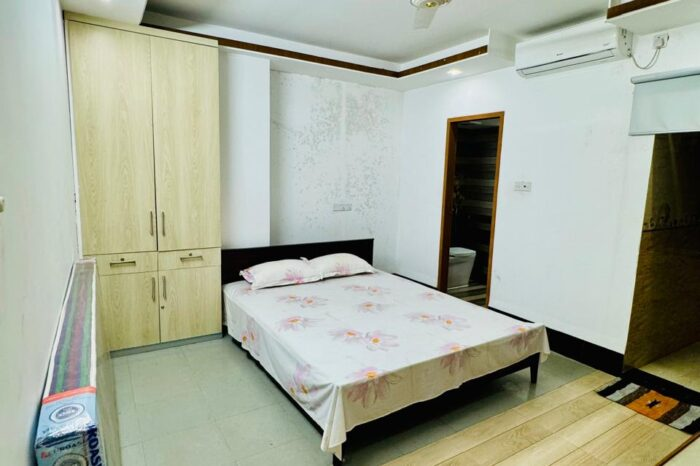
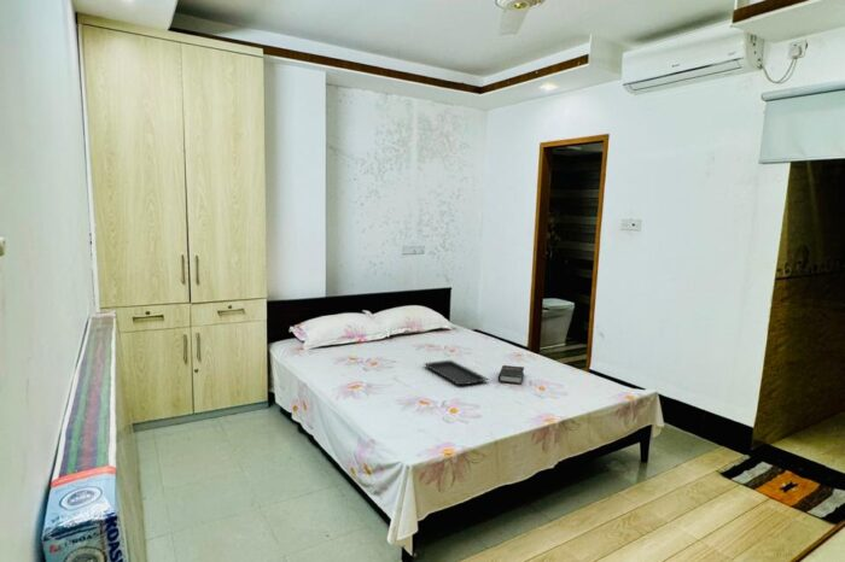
+ serving tray (454, 373)
+ hardback book (511, 374)
